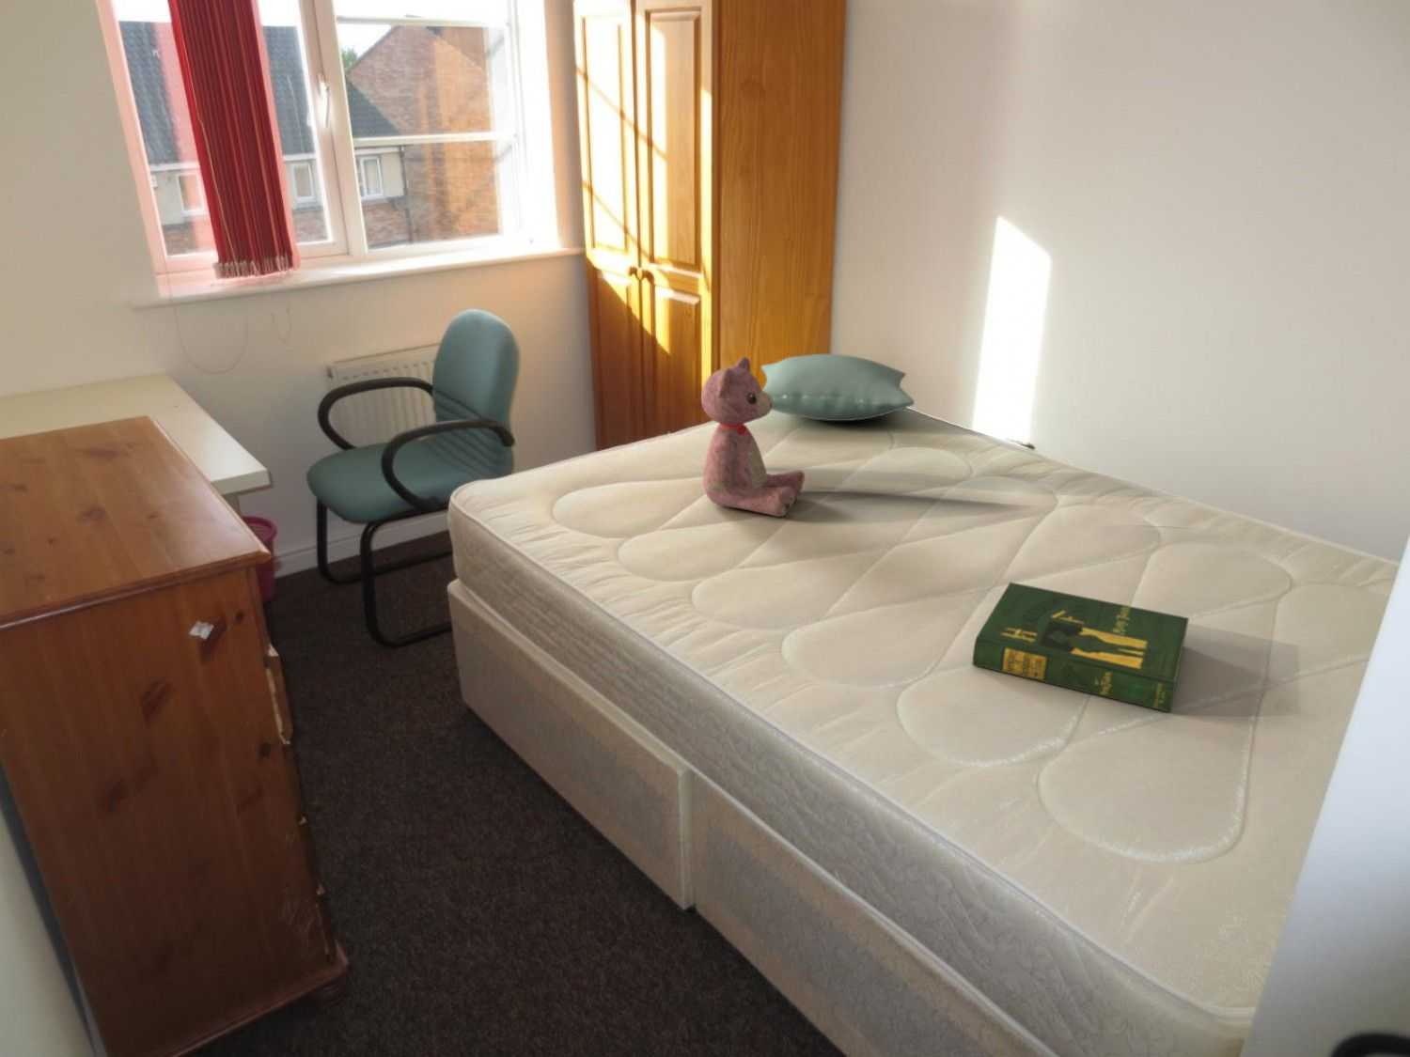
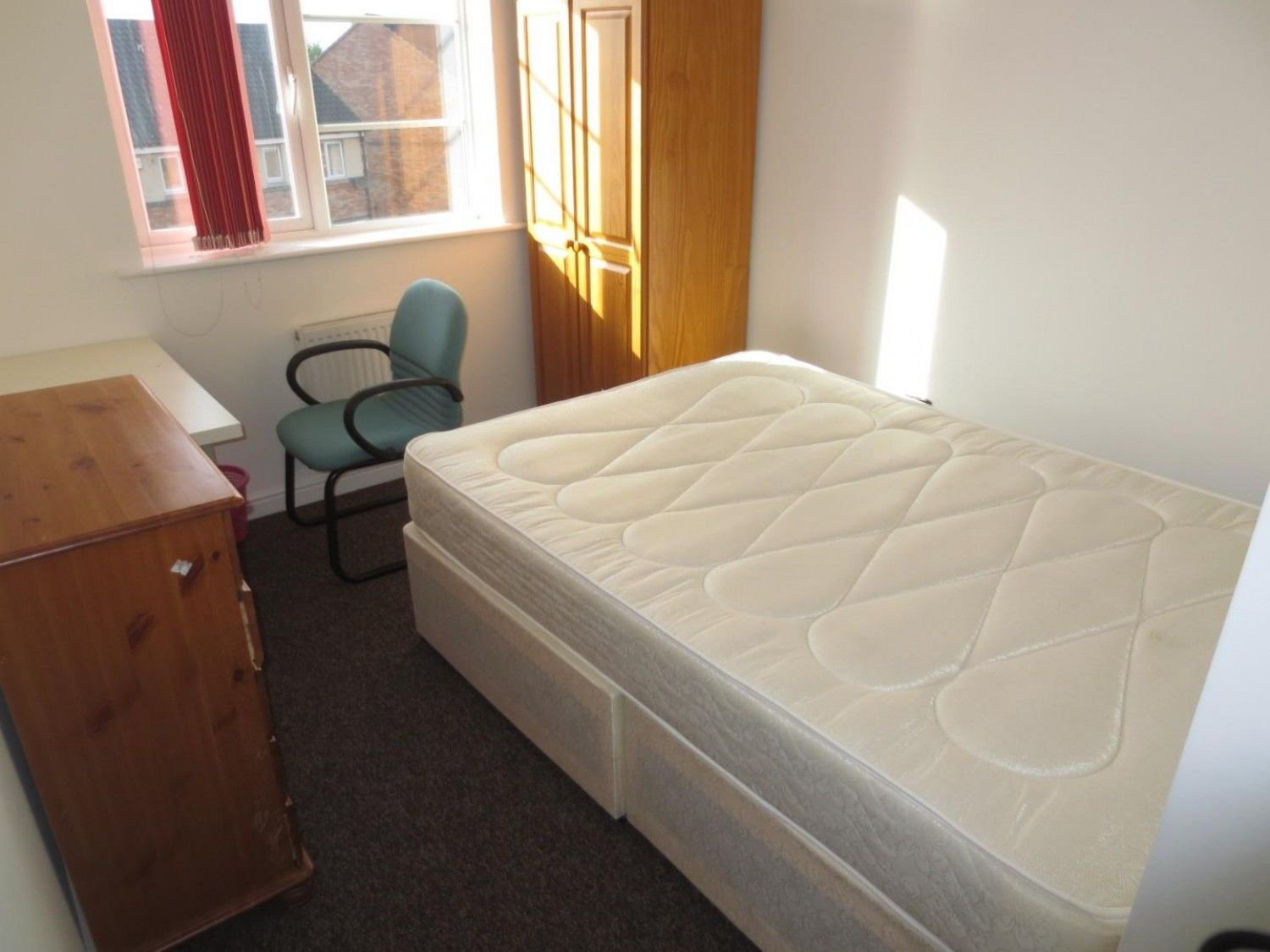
- book (1082, 642)
- teddy bear (751, 436)
- pillow (830, 385)
